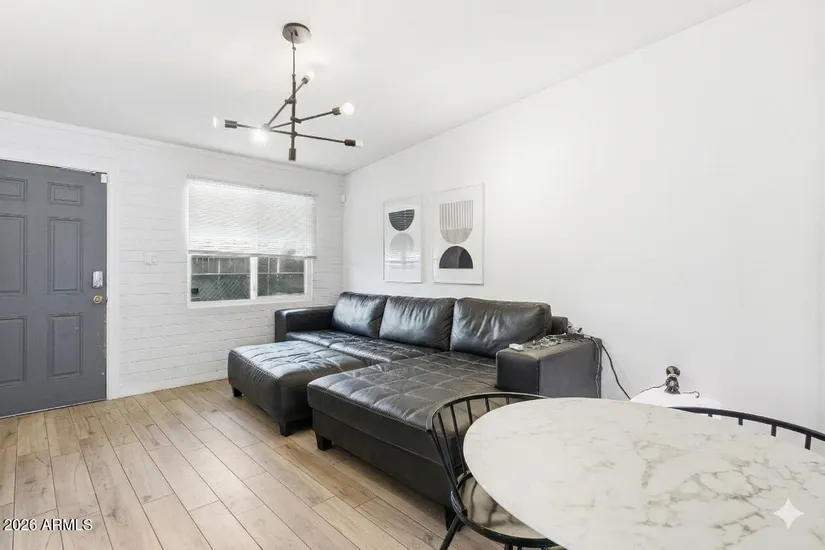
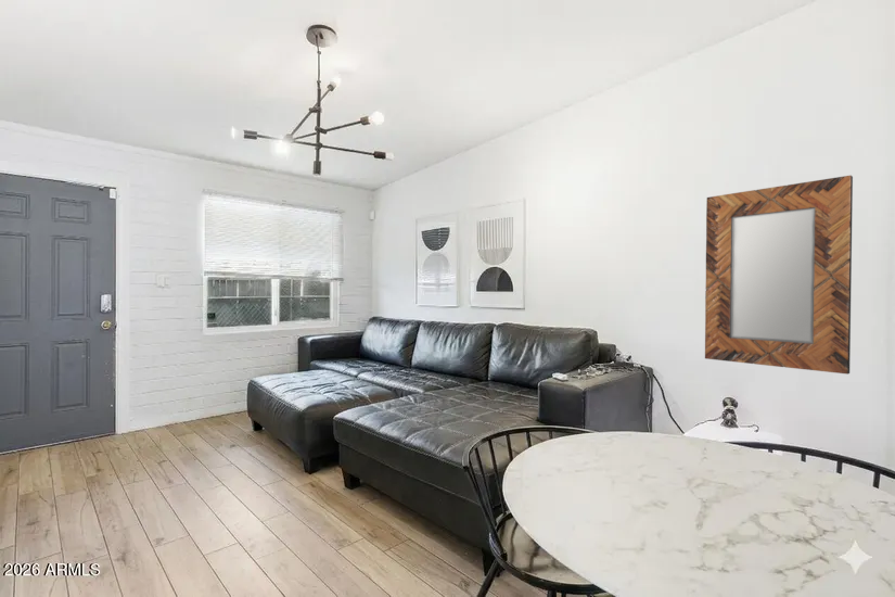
+ home mirror (770, 276)
